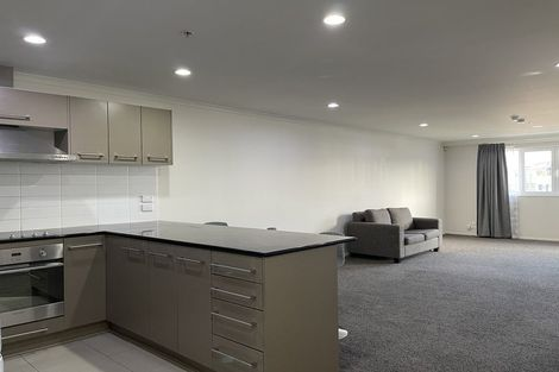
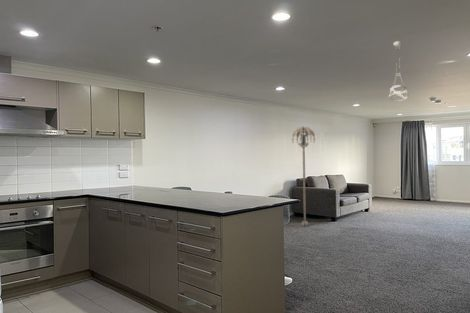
+ pendant light (396, 70)
+ floor lamp (304, 176)
